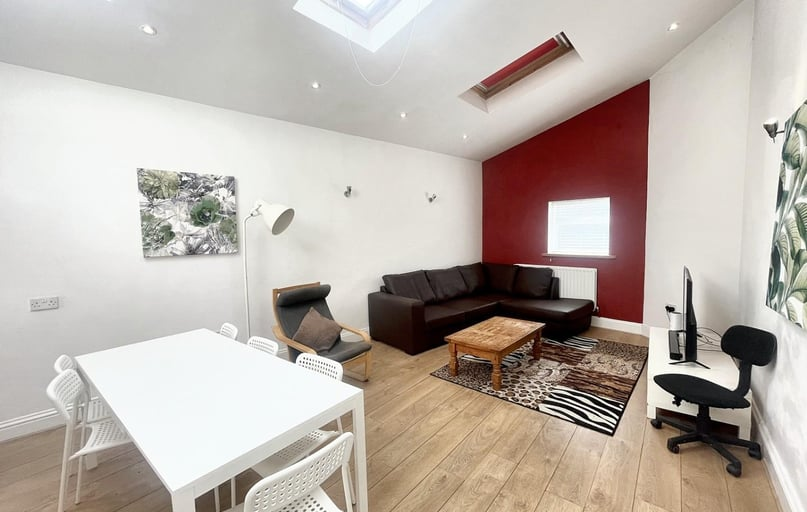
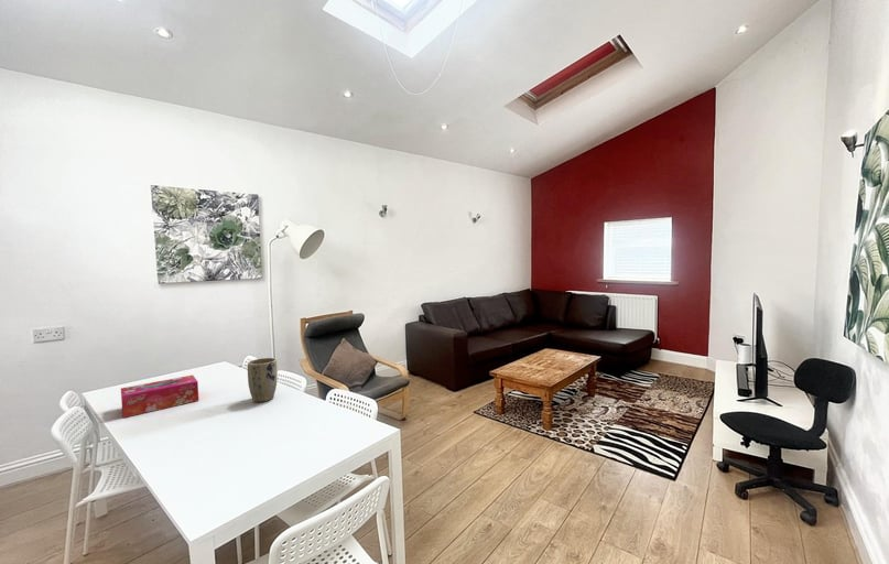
+ tissue box (160, 394)
+ plant pot (262, 379)
